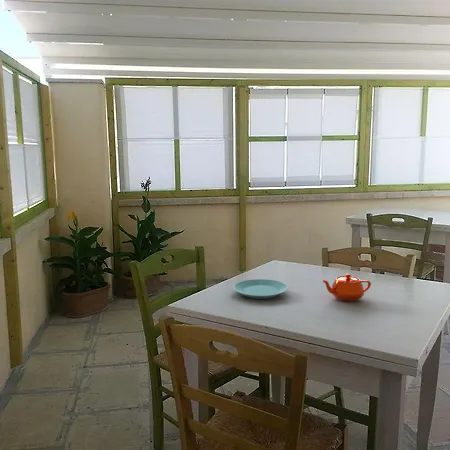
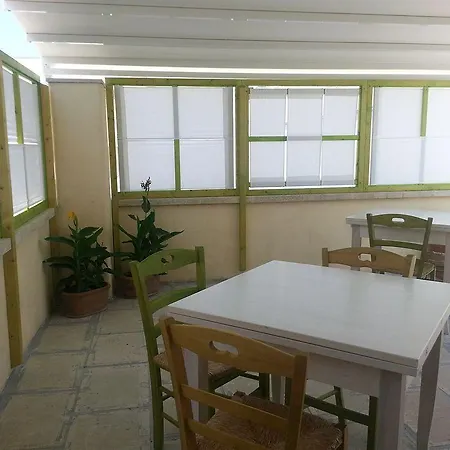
- teapot (346, 286)
- plate (260, 289)
